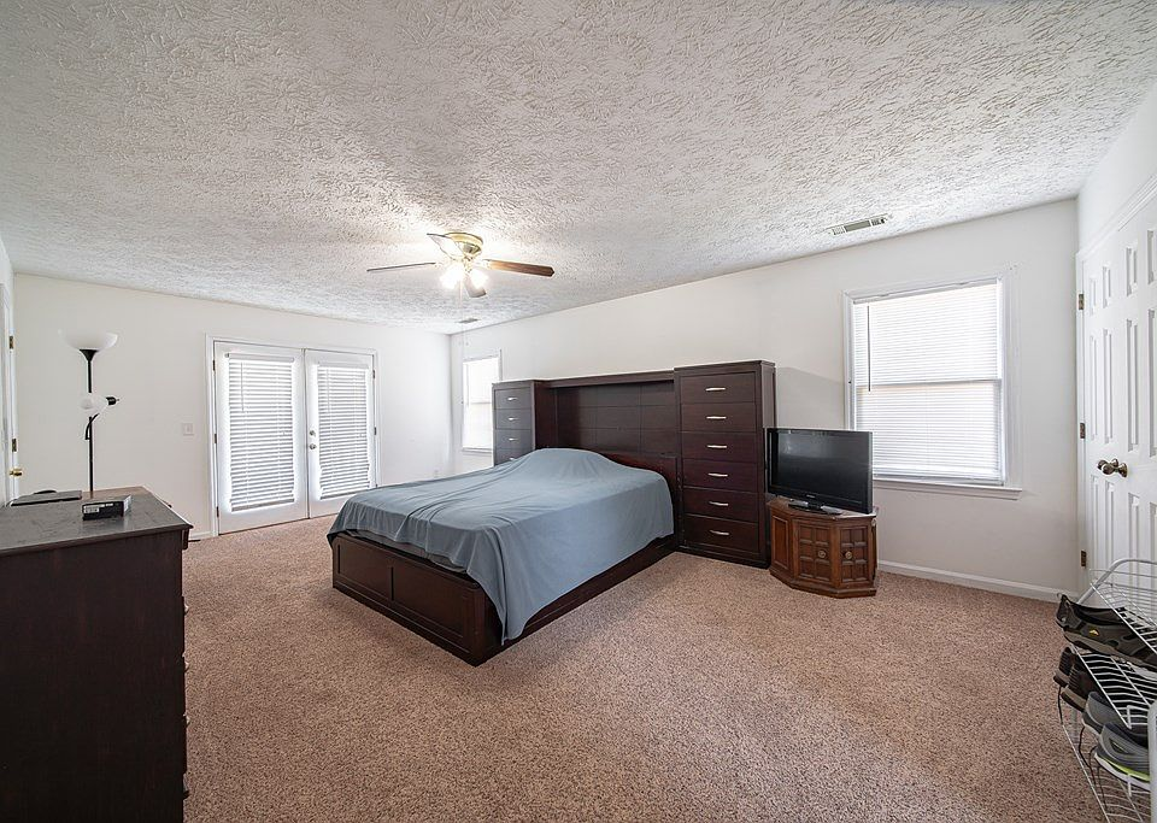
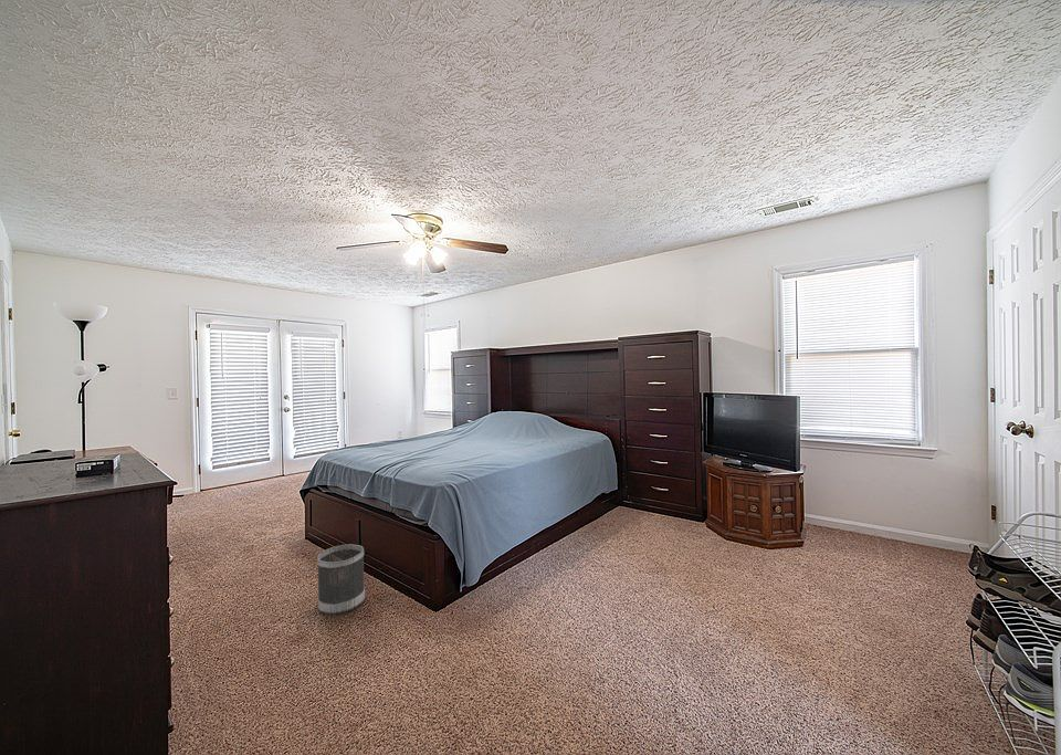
+ wastebasket (340, 577)
